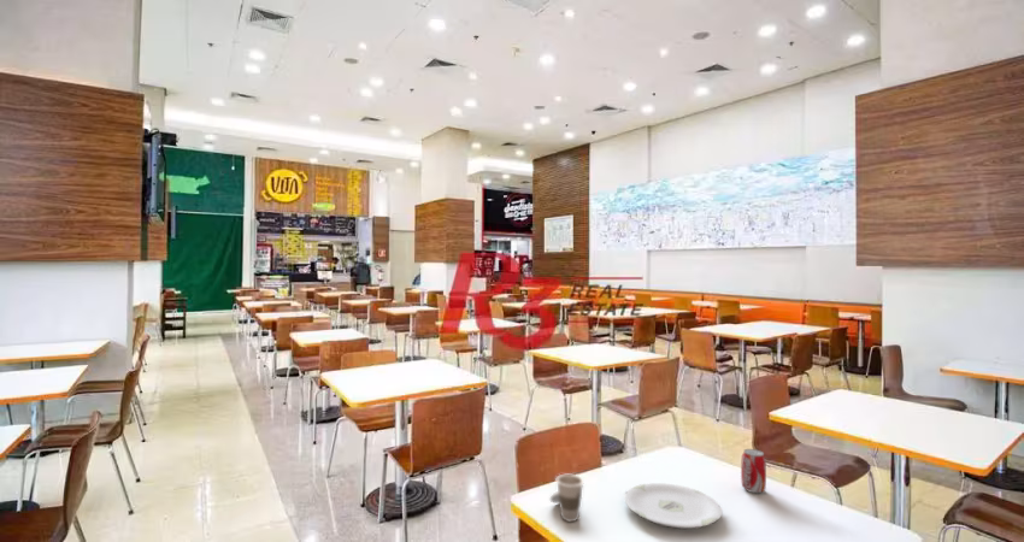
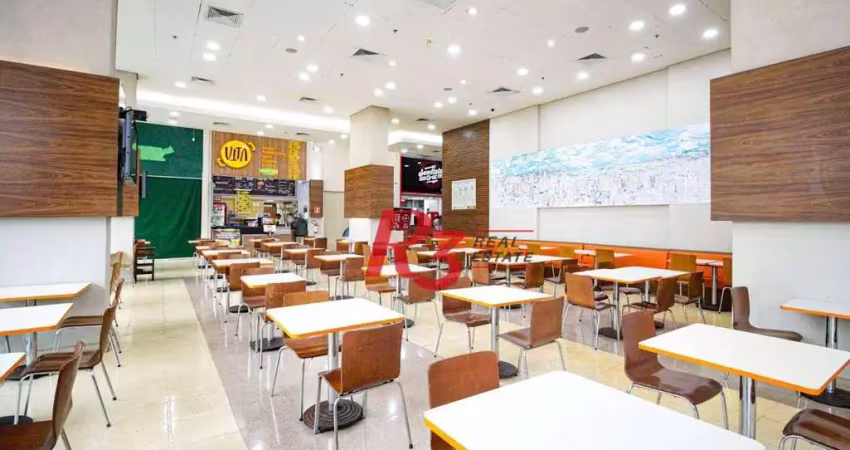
- plate (671, 506)
- cup (566, 494)
- pop (753, 470)
